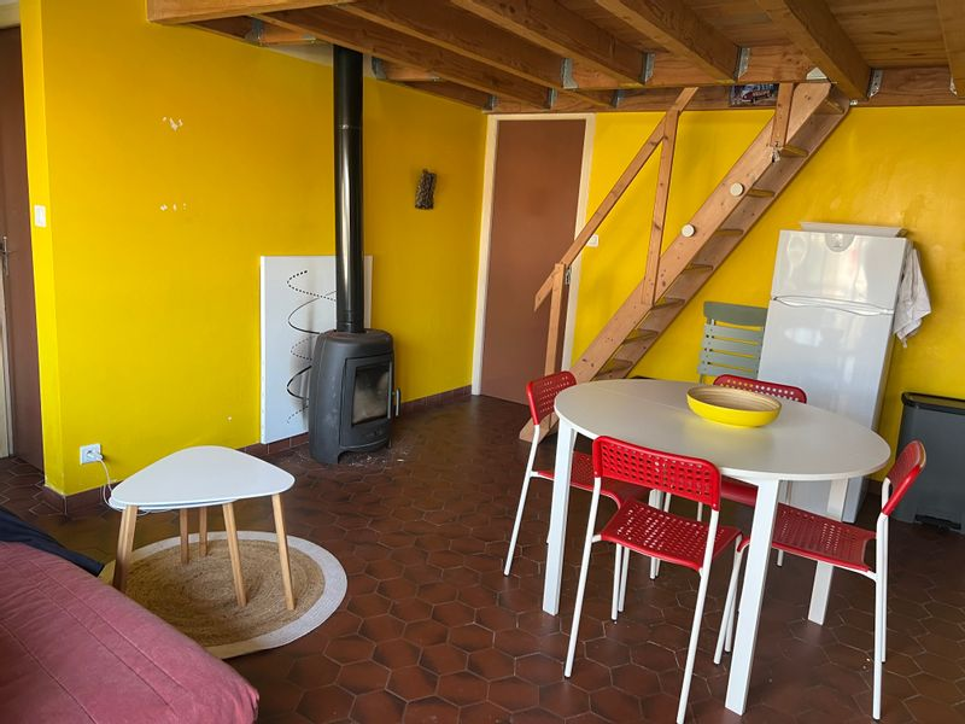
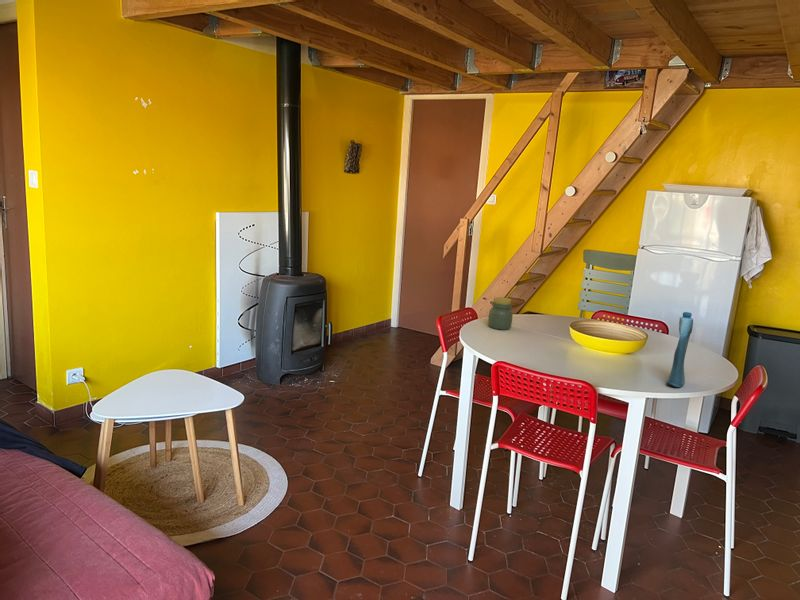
+ jar (500, 313)
+ bottle (681, 348)
